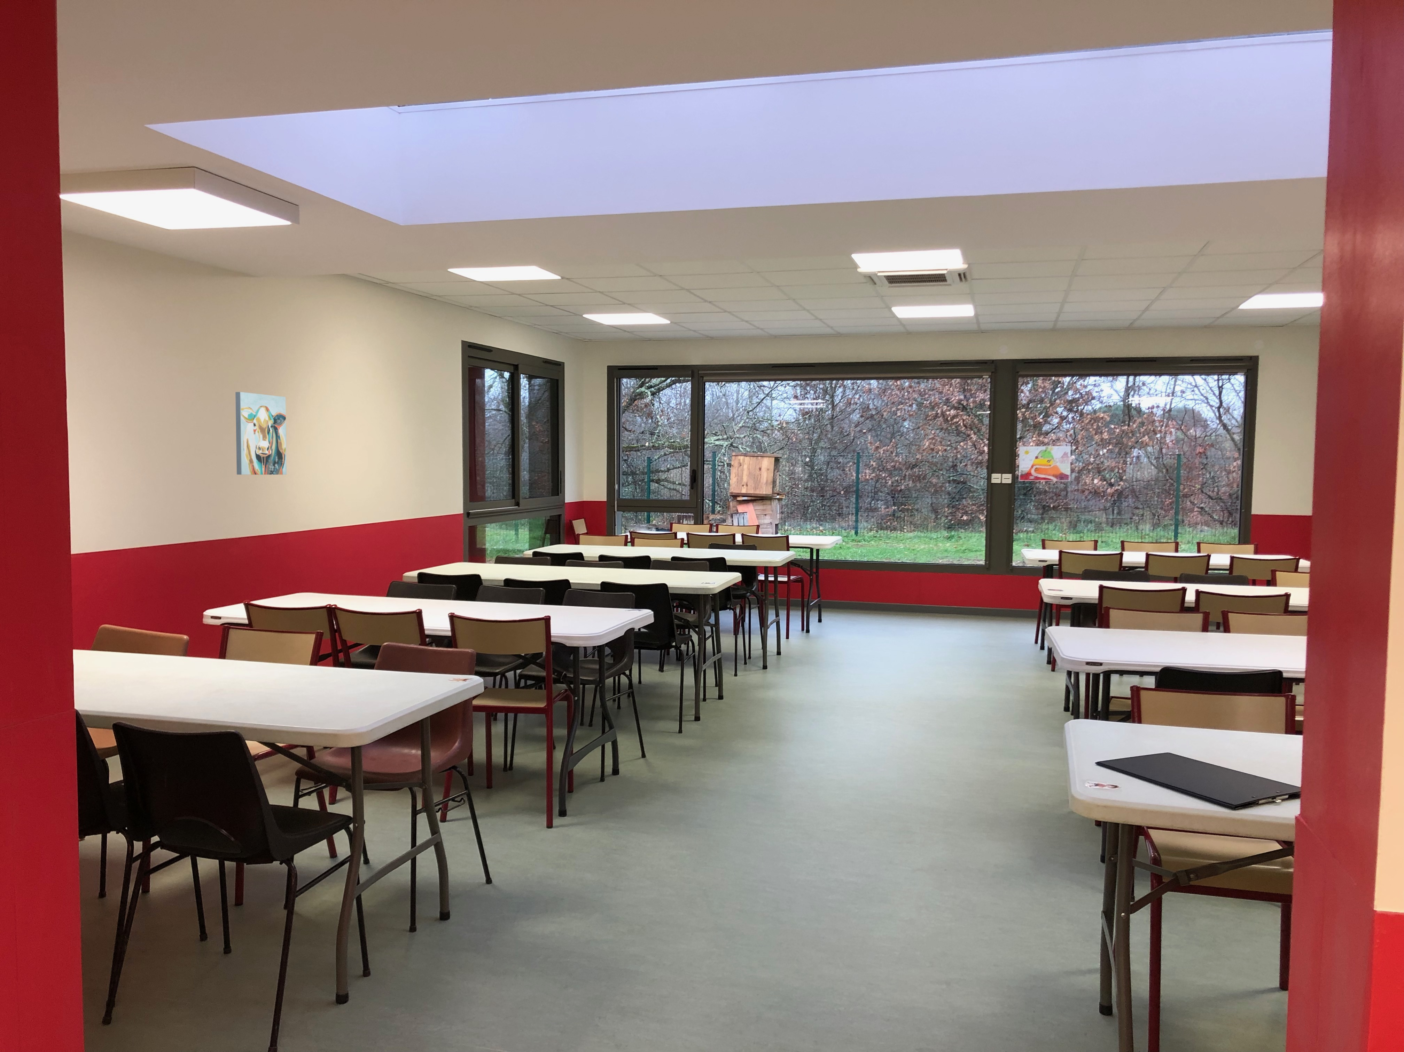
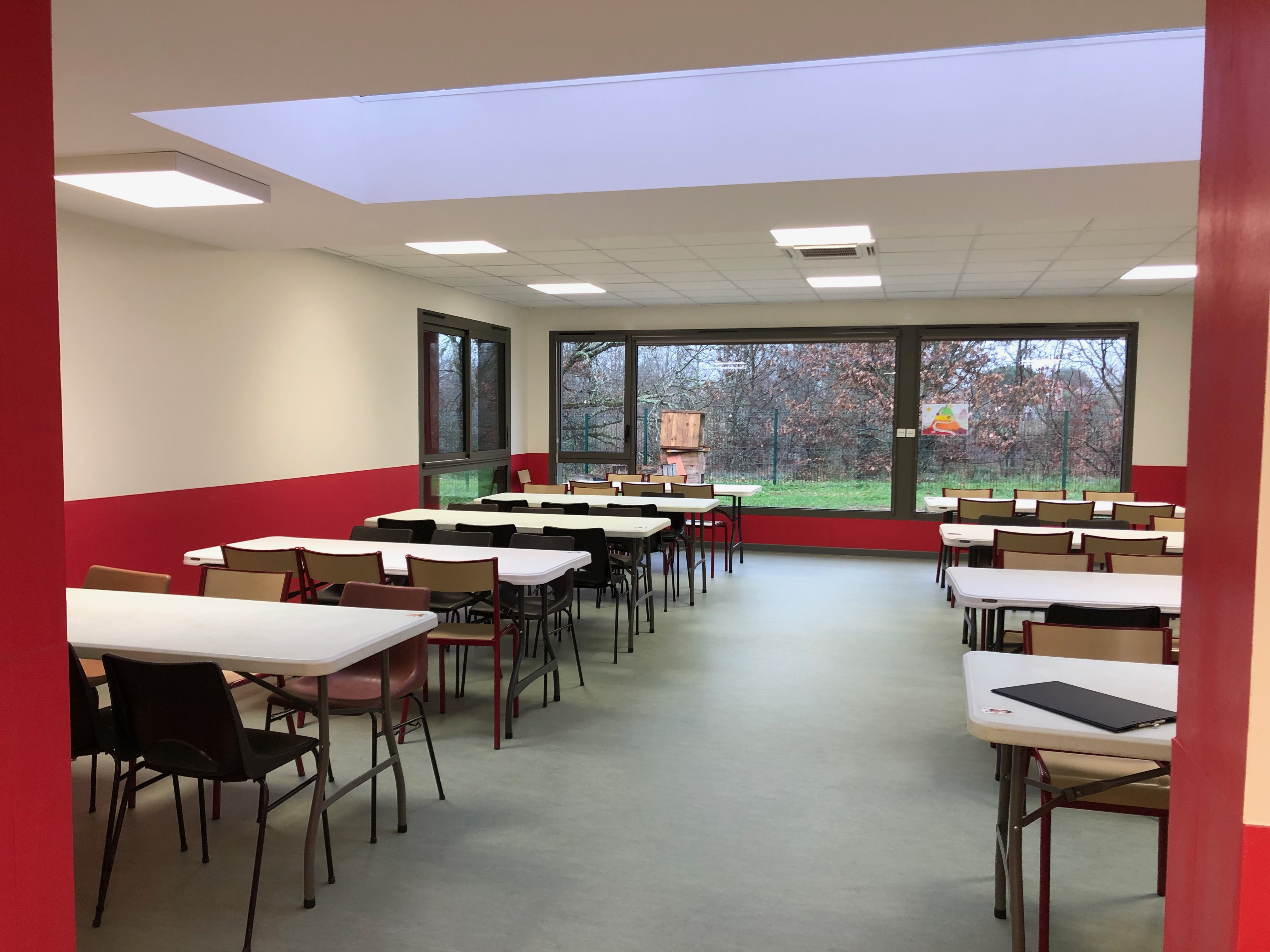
- wall art (262, 434)
